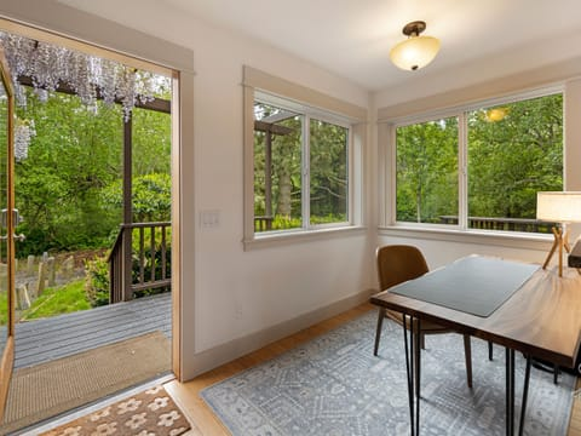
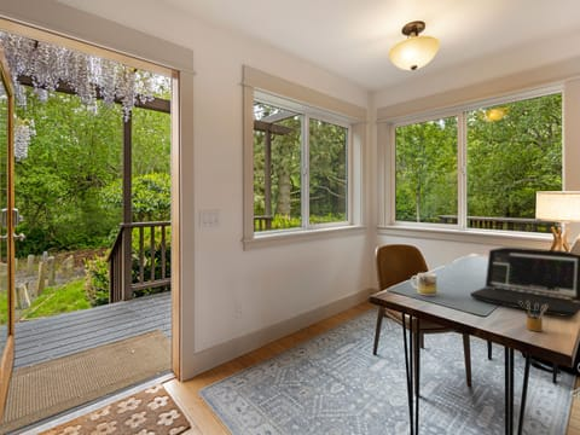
+ laptop (524, 276)
+ mug (423, 283)
+ pencil box (534, 314)
